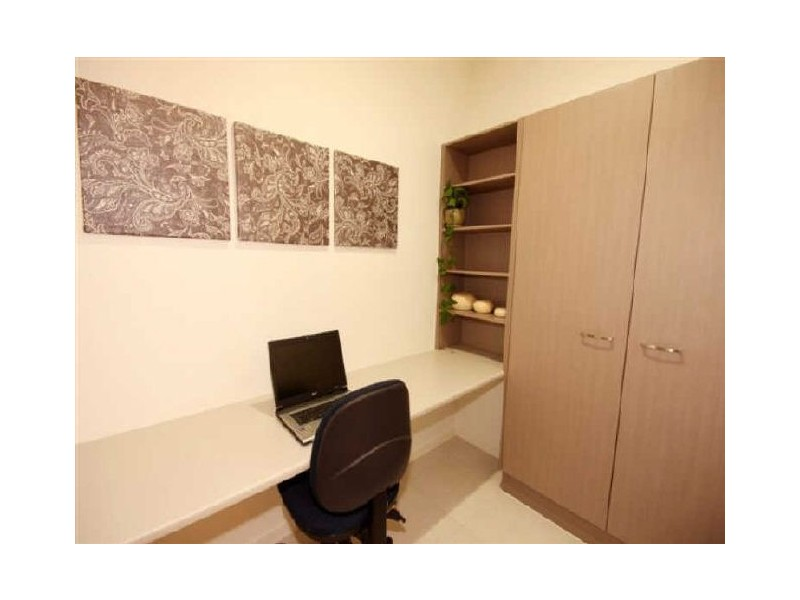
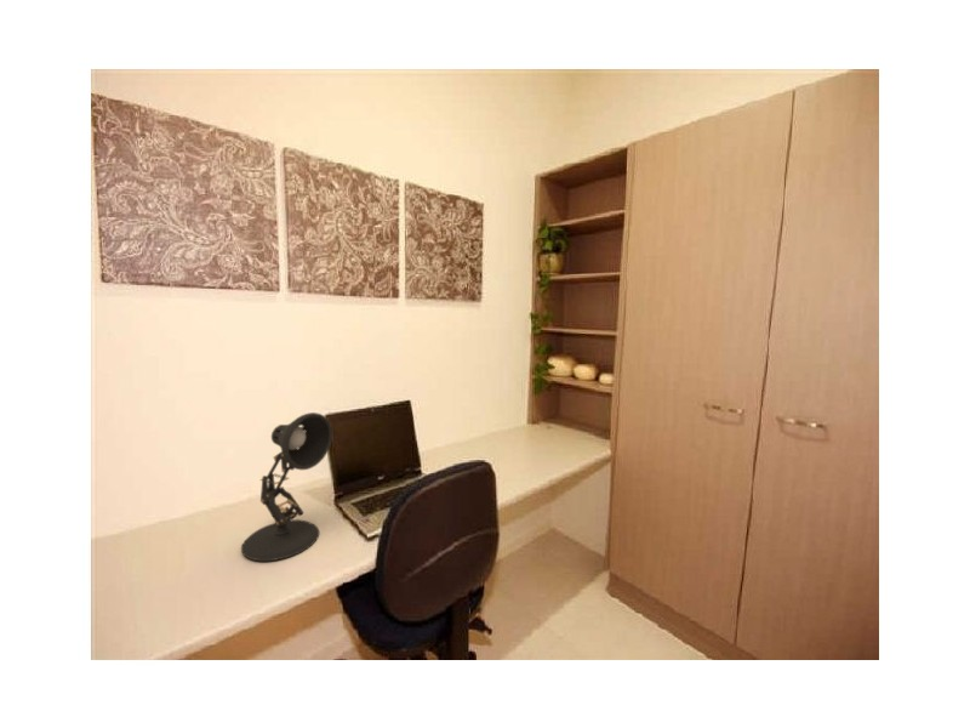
+ desk lamp (283, 476)
